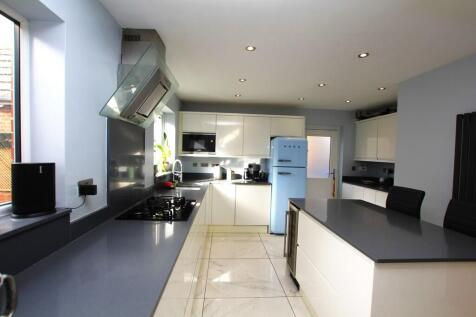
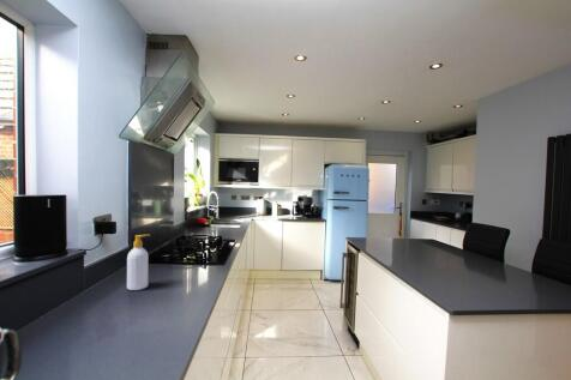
+ soap bottle (138, 260)
